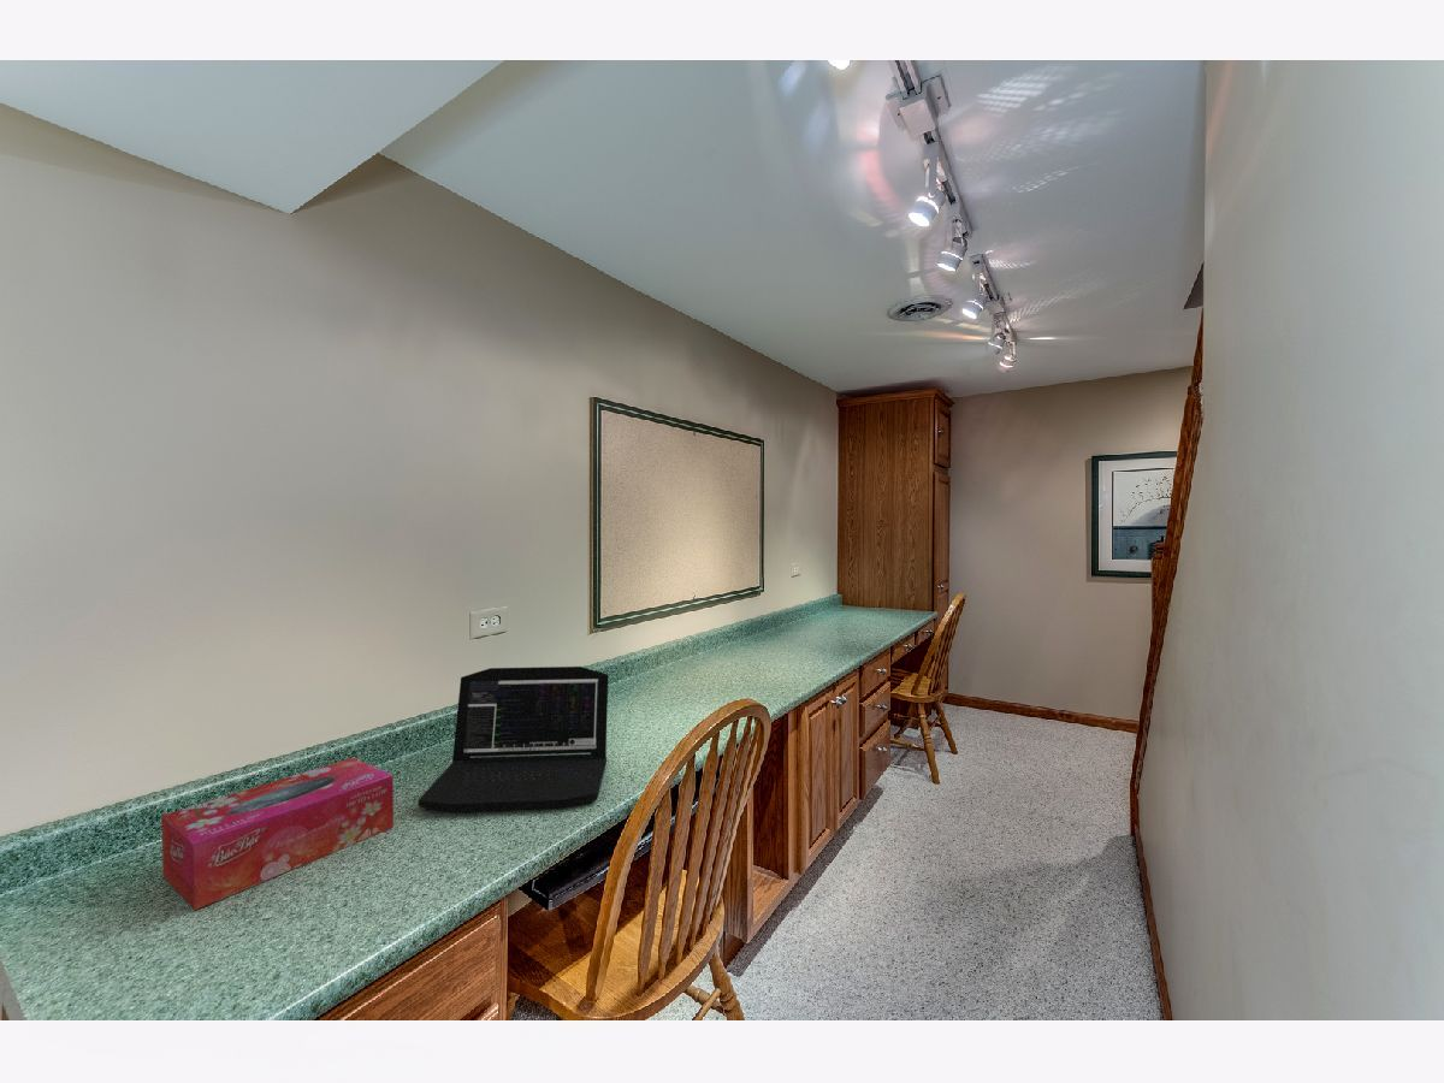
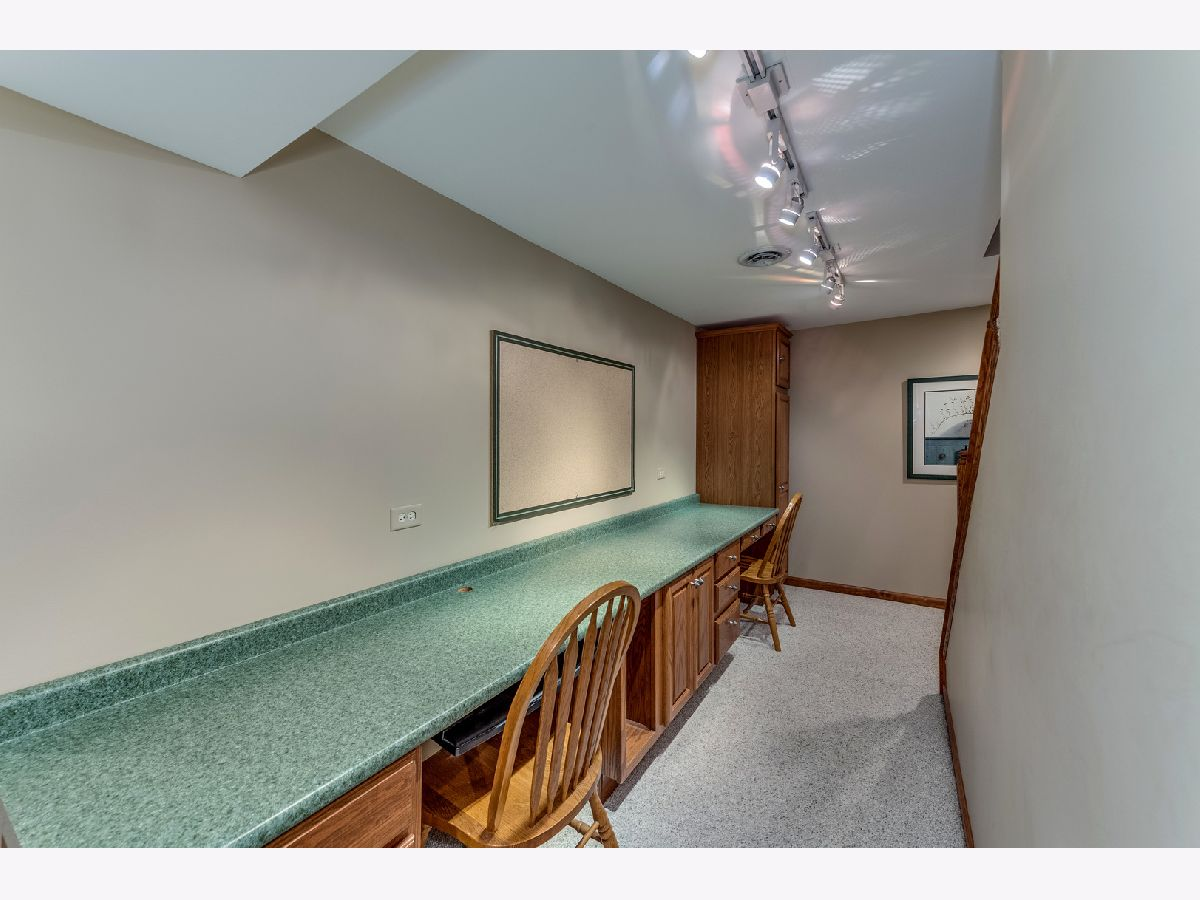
- tissue box (286, 822)
- laptop (522, 732)
